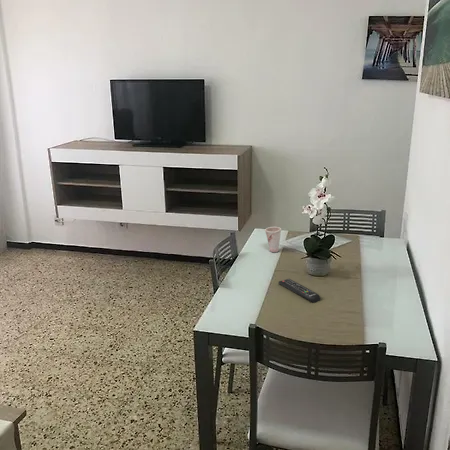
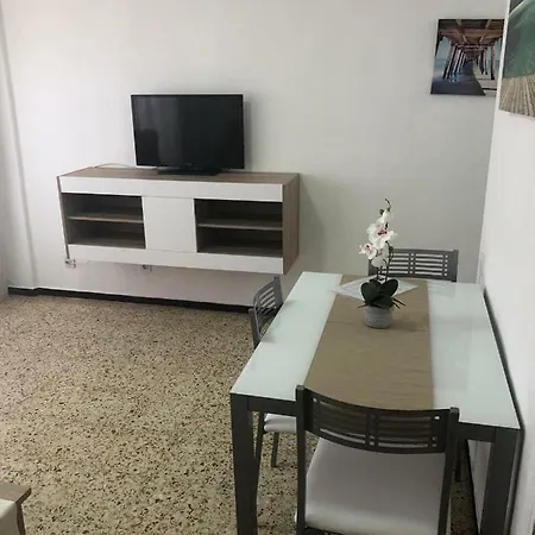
- remote control (298, 289)
- cup (272, 239)
